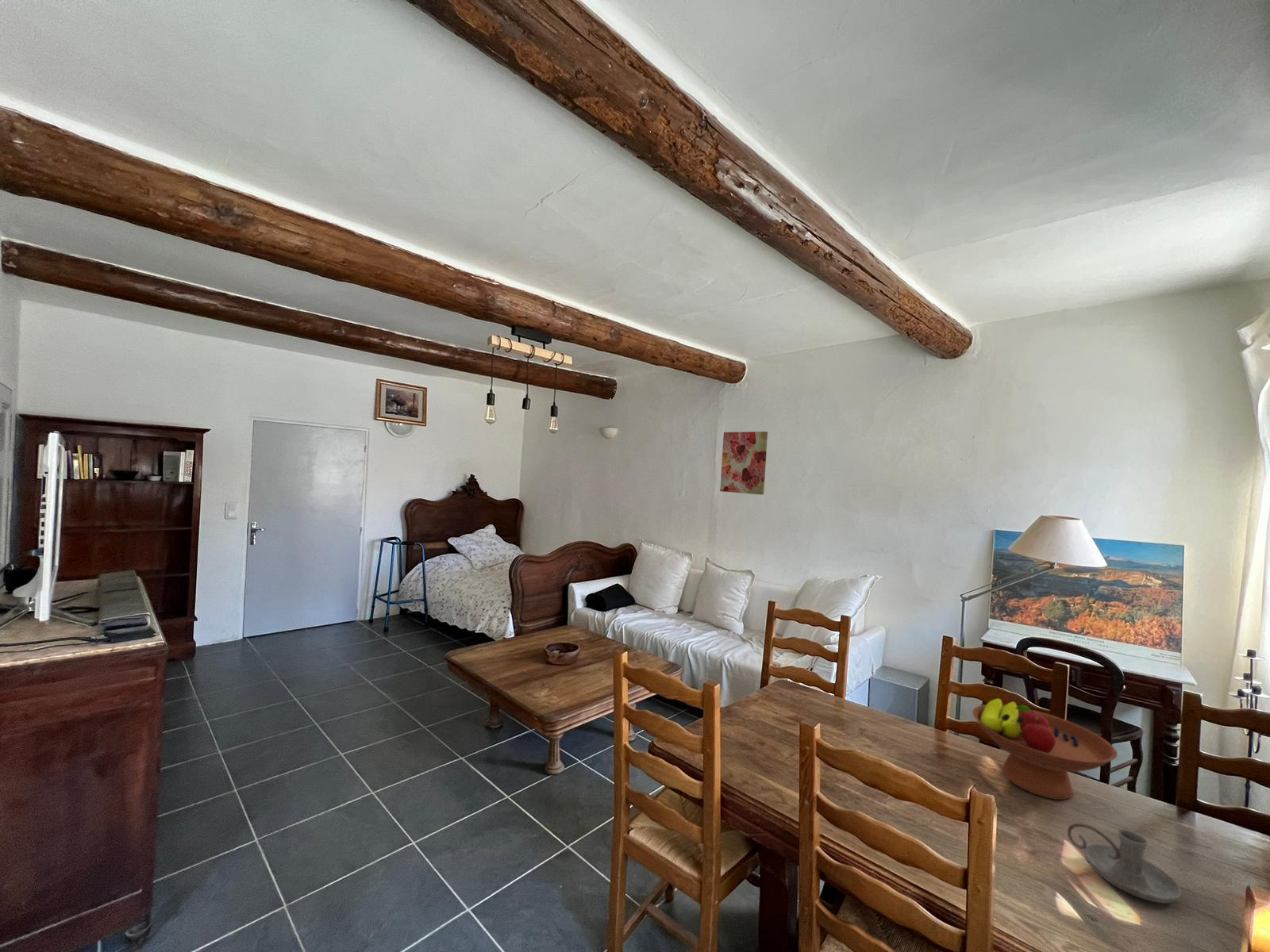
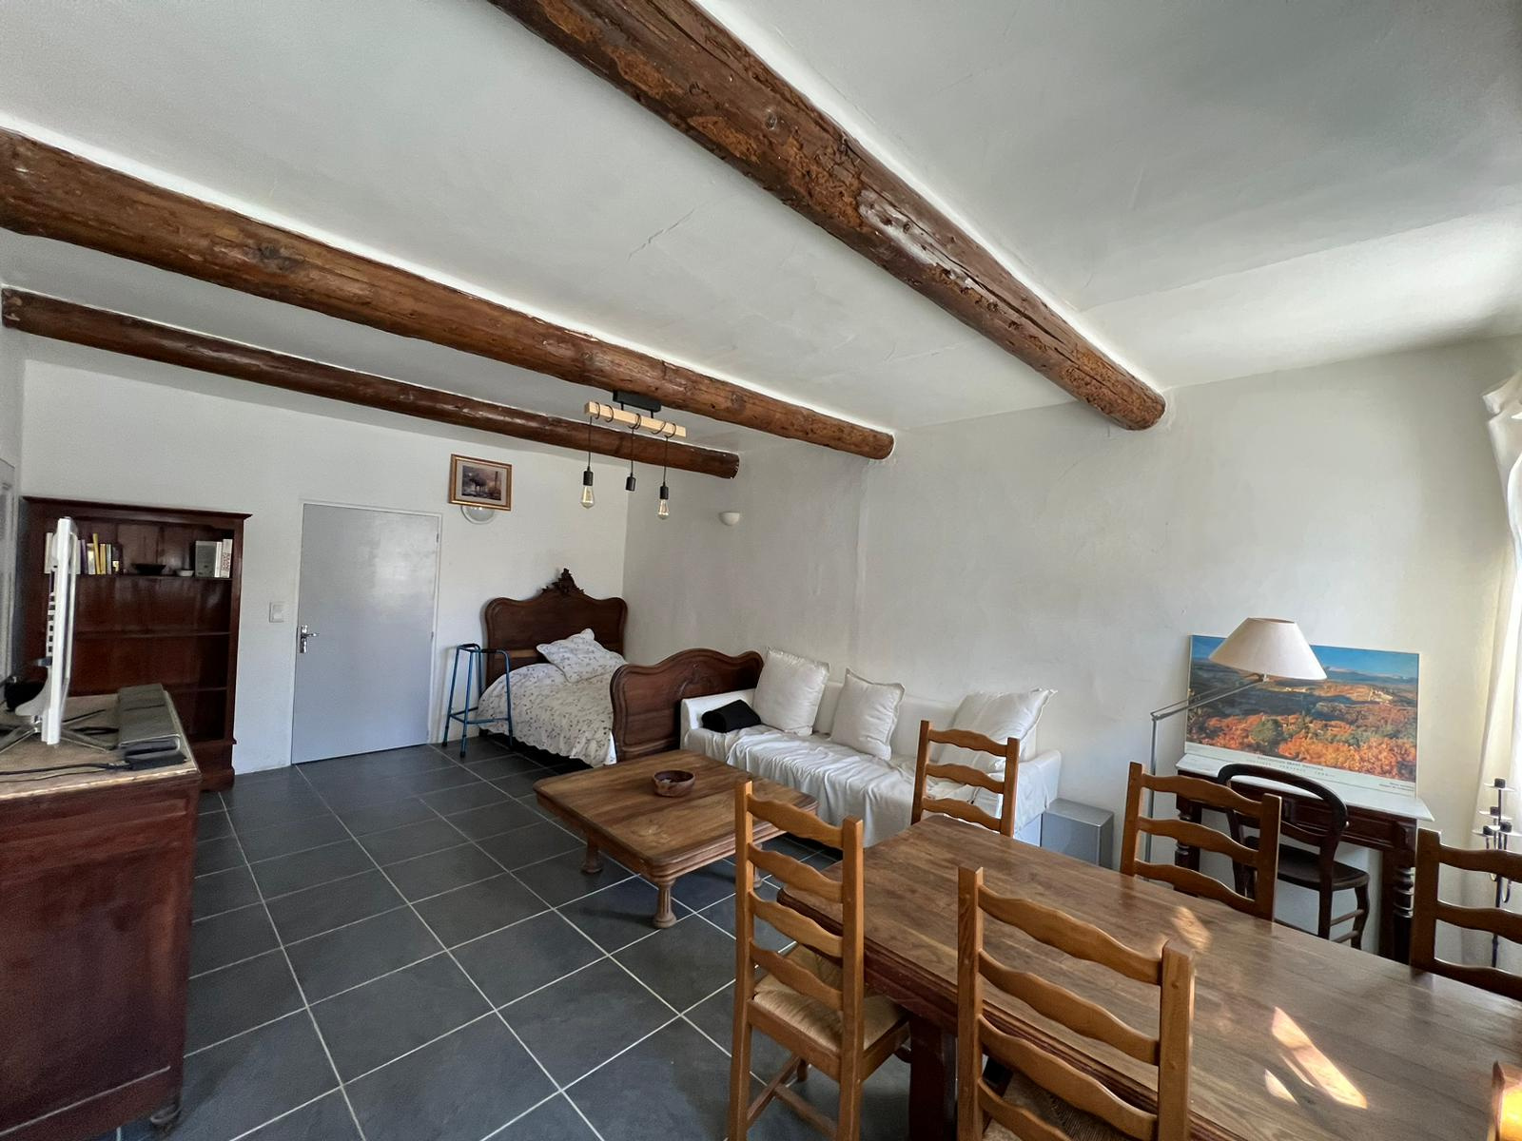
- fruit bowl (1038, 746)
- candle holder (1120, 854)
- wall art (743, 463)
